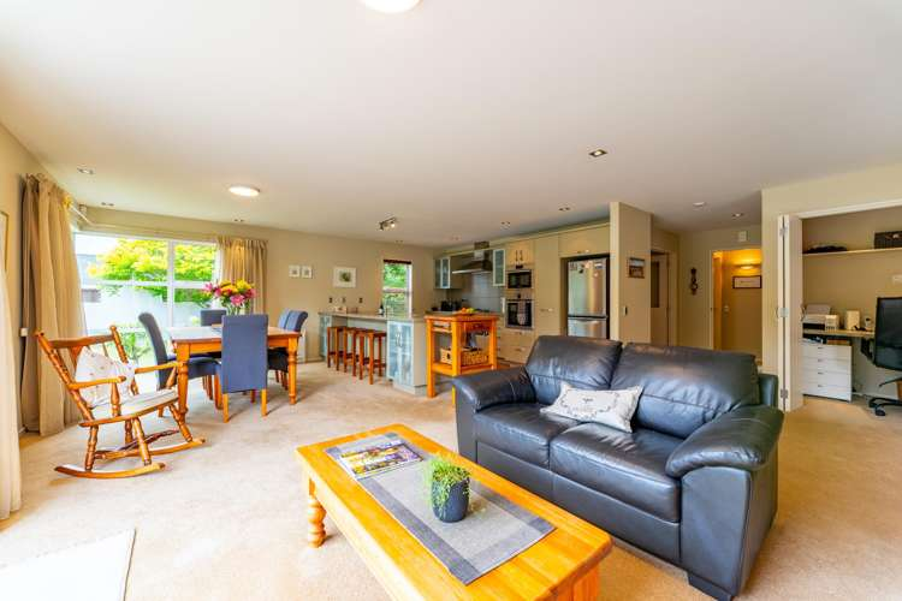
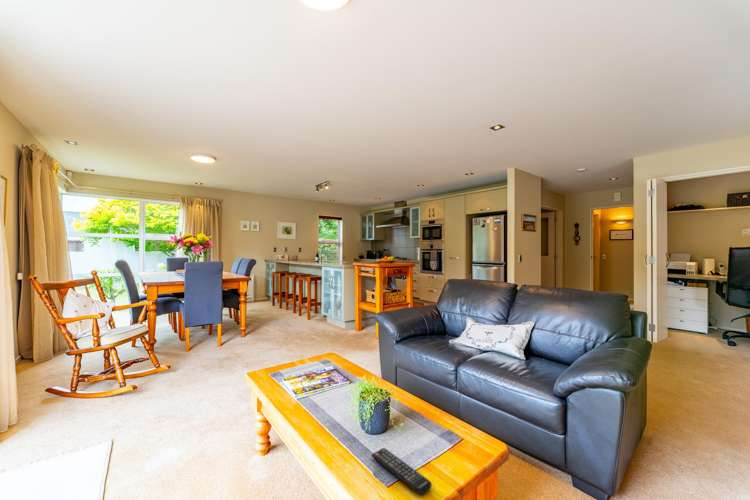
+ remote control (399, 469)
